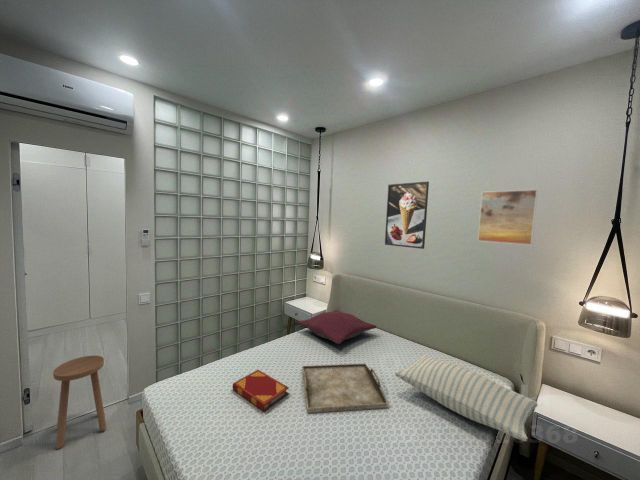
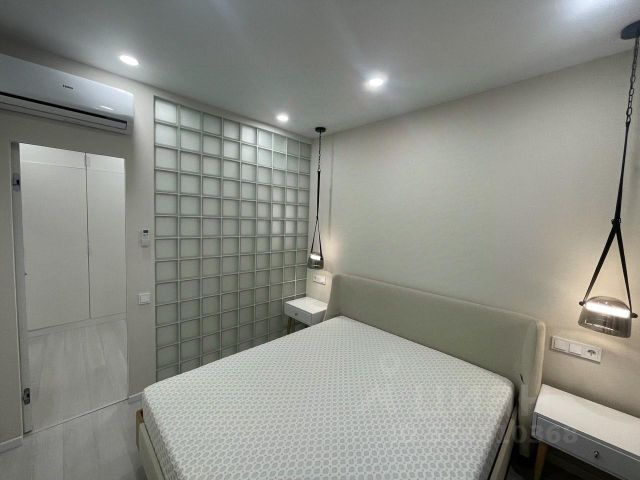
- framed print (505, 217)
- pillow (460, 389)
- serving tray (340, 381)
- hardback book (260, 388)
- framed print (405, 215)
- stool (68, 395)
- pillow (336, 324)
